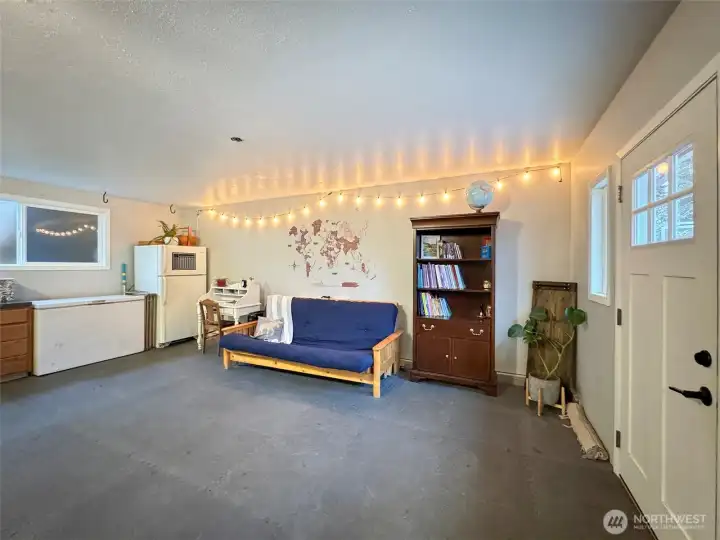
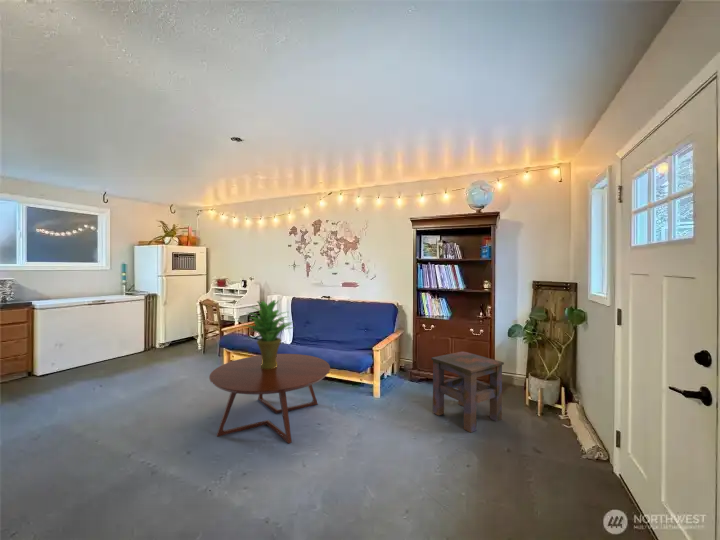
+ side table (466, 388)
+ potted plant (268, 332)
+ coffee table (272, 393)
